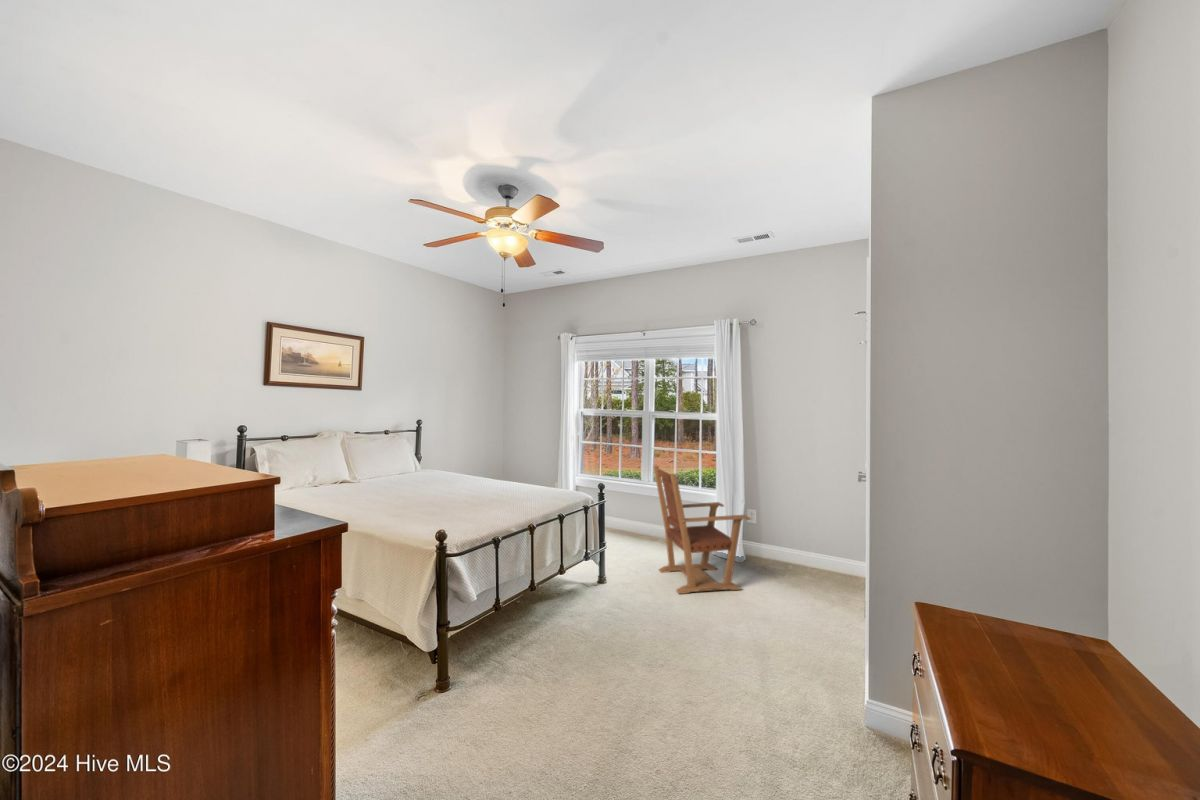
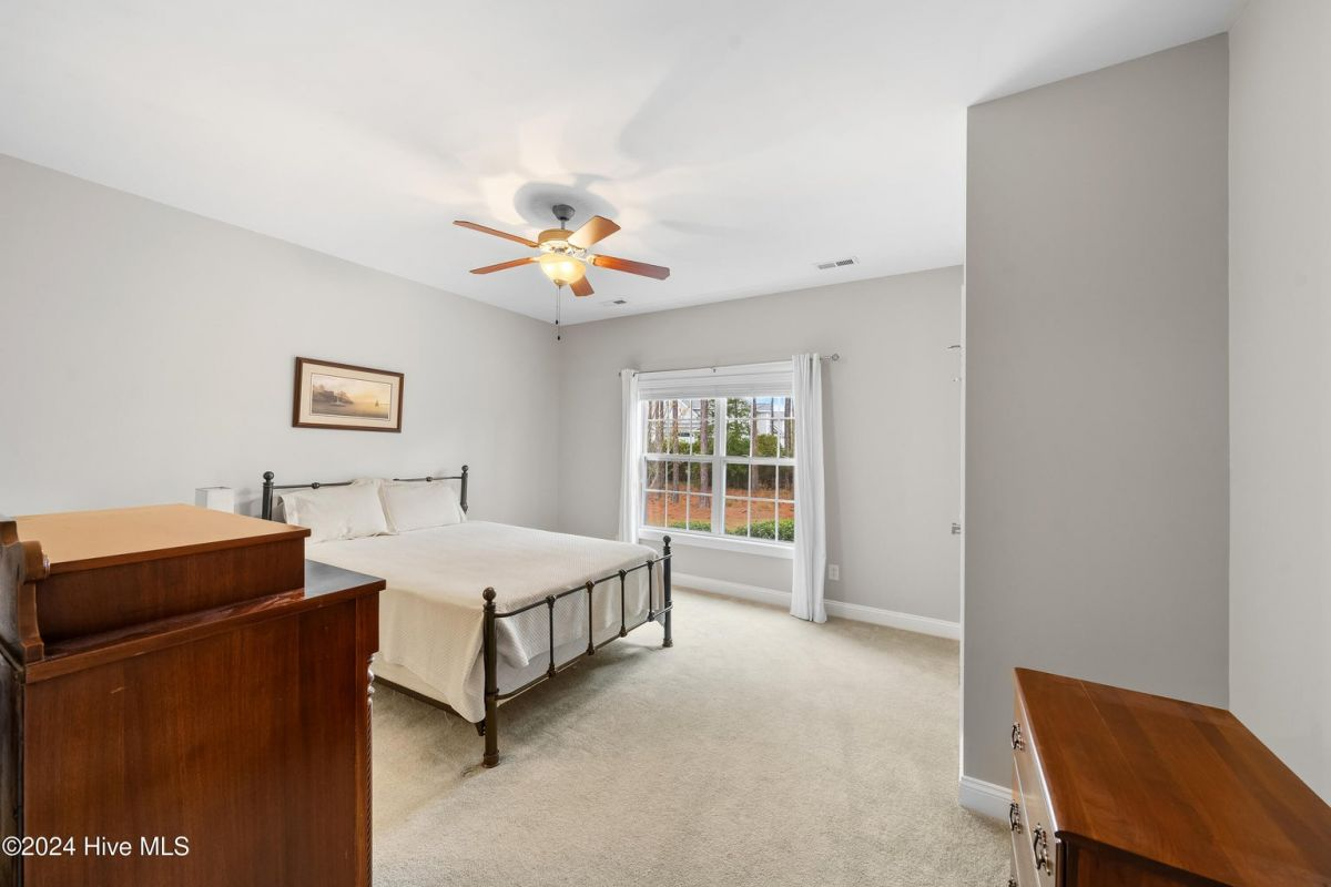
- armchair (699, 526)
